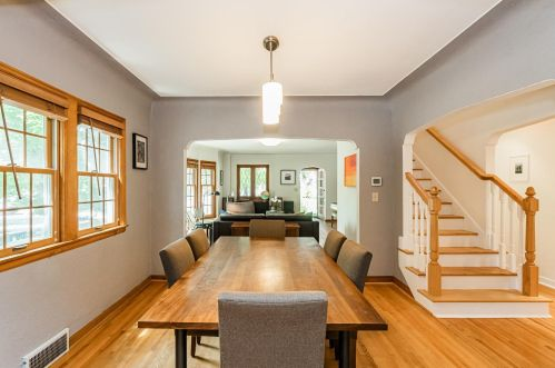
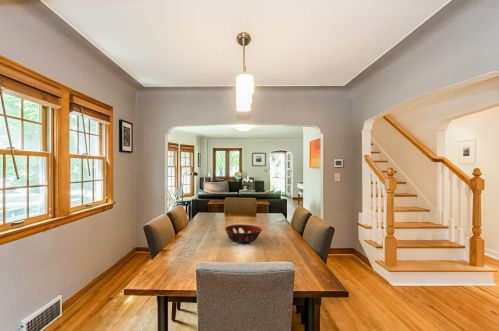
+ decorative bowl (243, 234)
